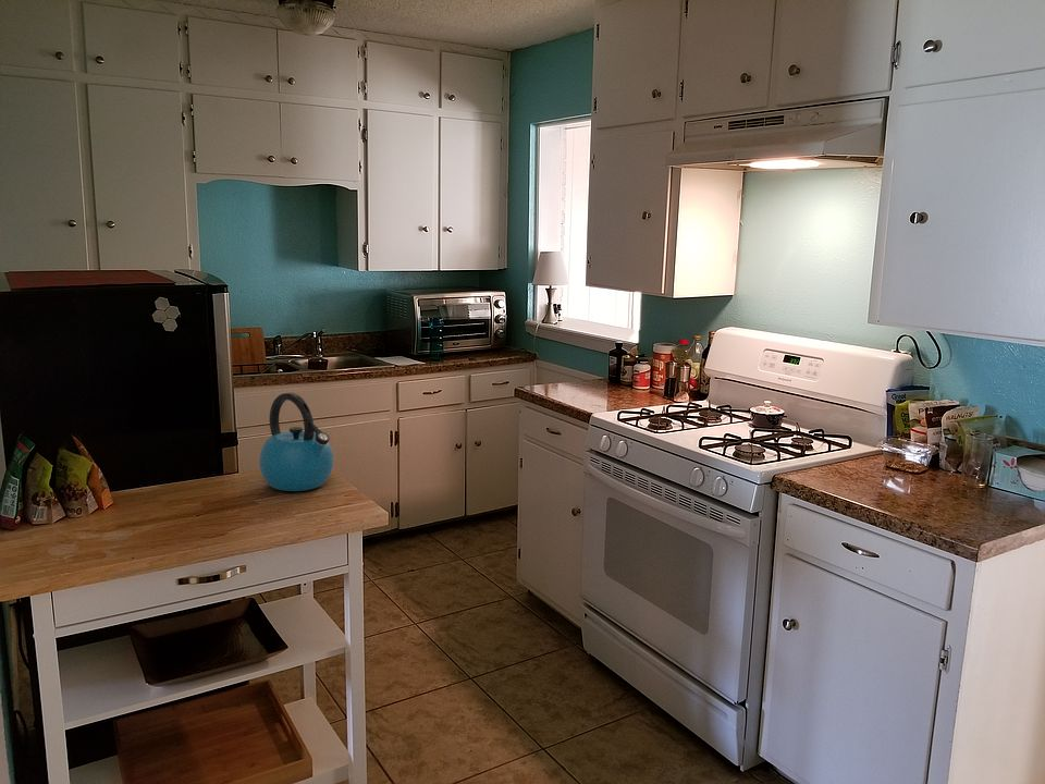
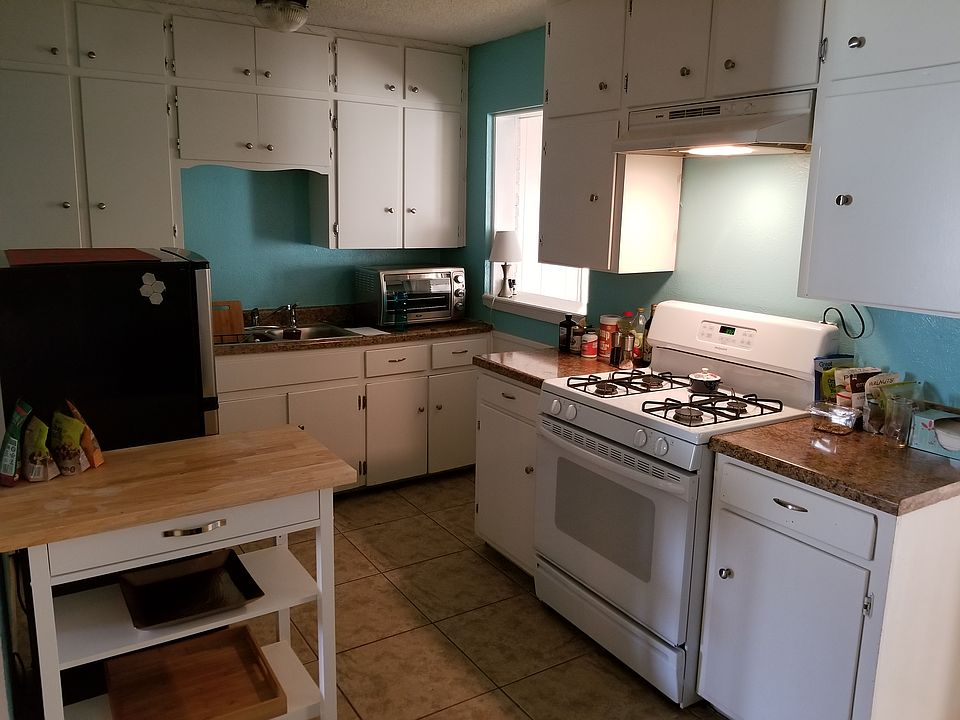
- kettle (298, 440)
